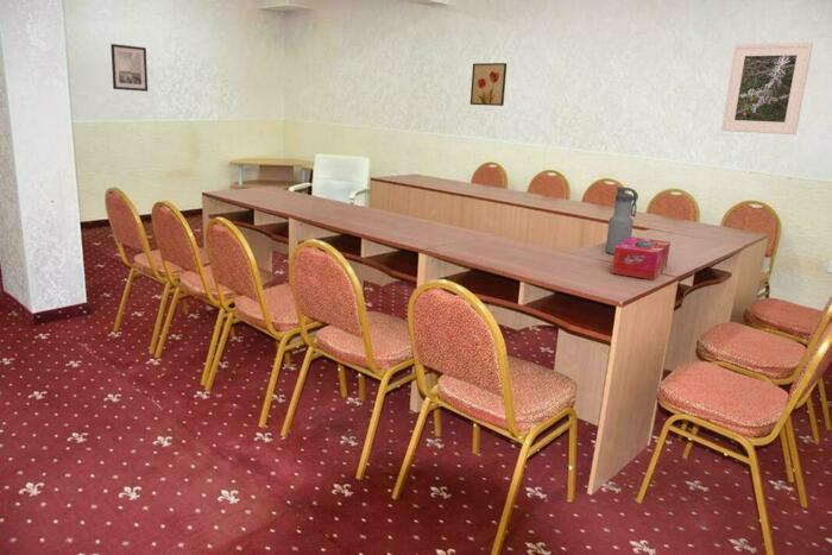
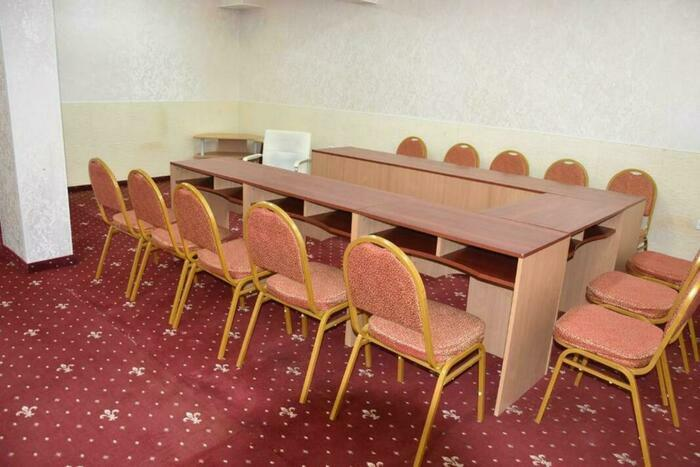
- wall art (489, 84)
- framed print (764, 88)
- water bottle (622, 220)
- wall art (130, 68)
- tissue box (642, 257)
